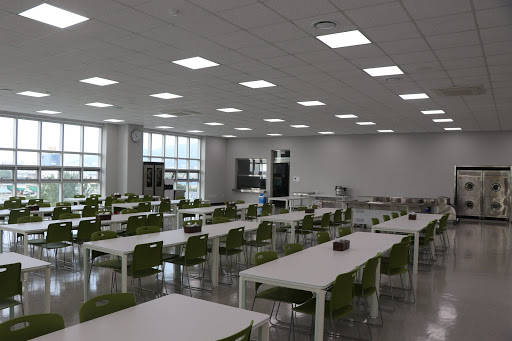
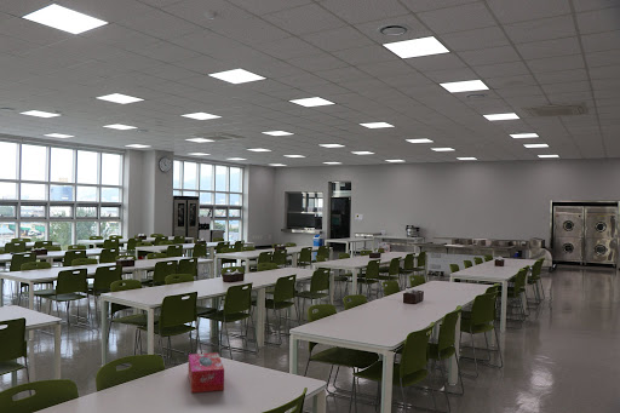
+ tissue box (205, 371)
